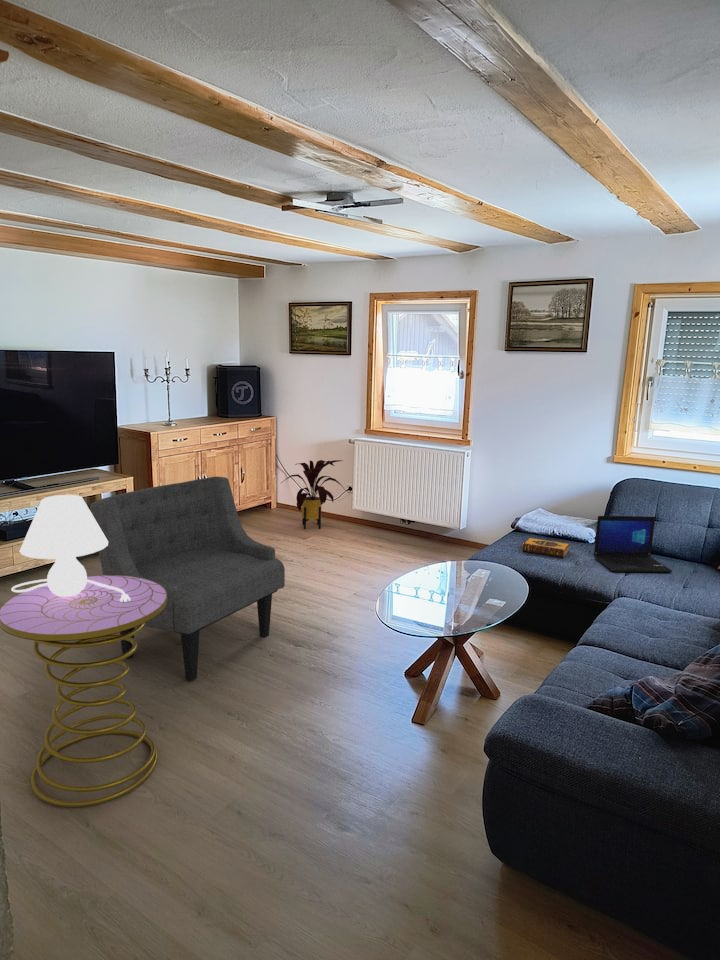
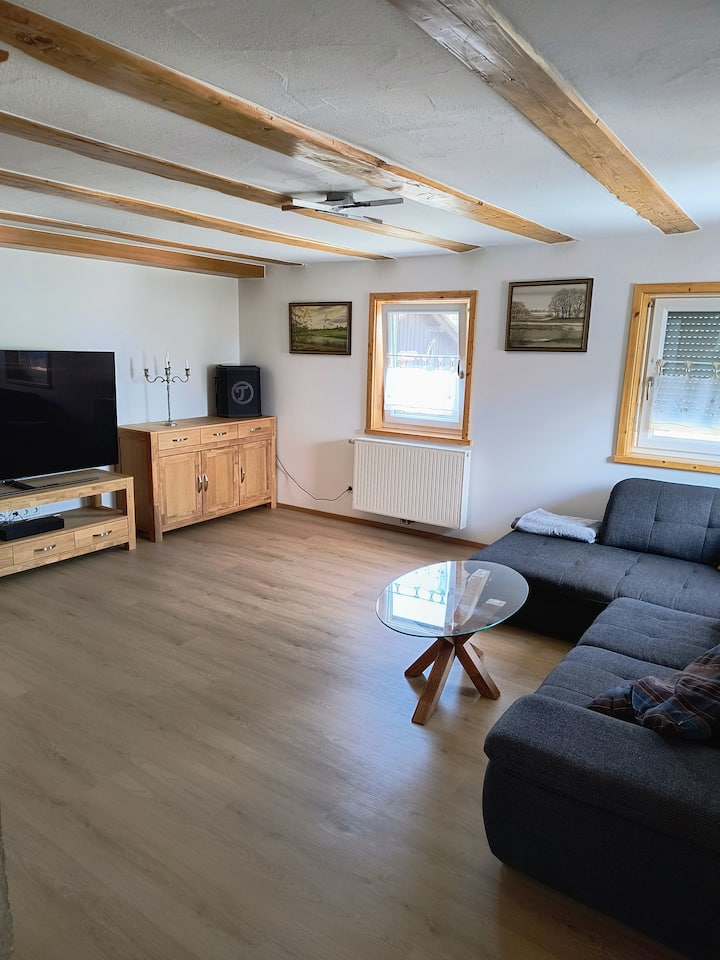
- side table (91, 686)
- laptop (633, 543)
- table lamp (66, 547)
- hardback book (545, 547)
- house plant (313, 492)
- armchair (186, 567)
